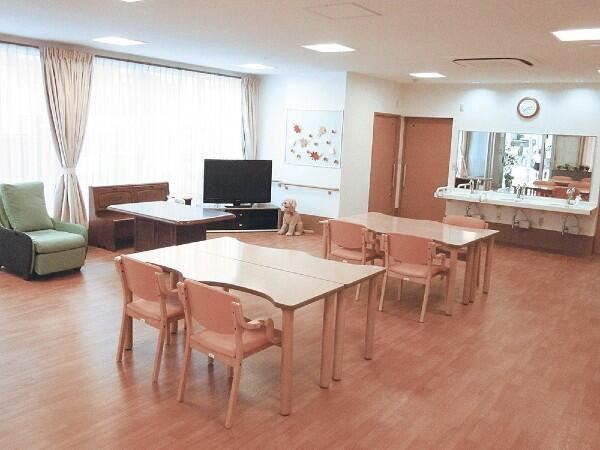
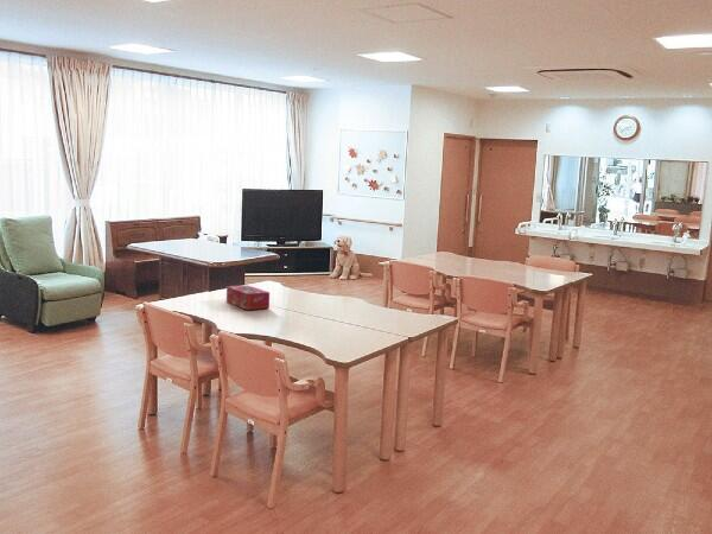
+ tissue box (247, 297)
